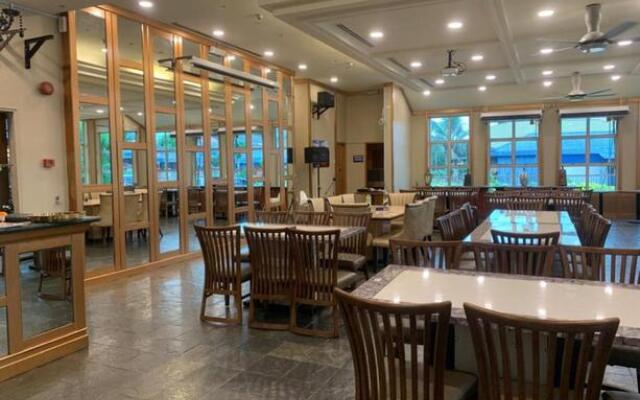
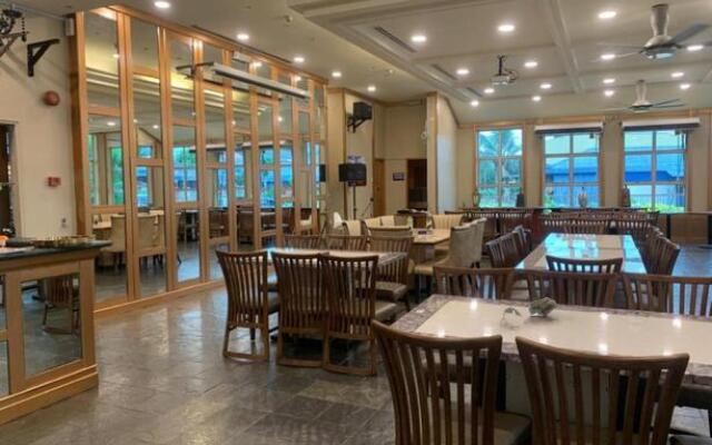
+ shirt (530, 308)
